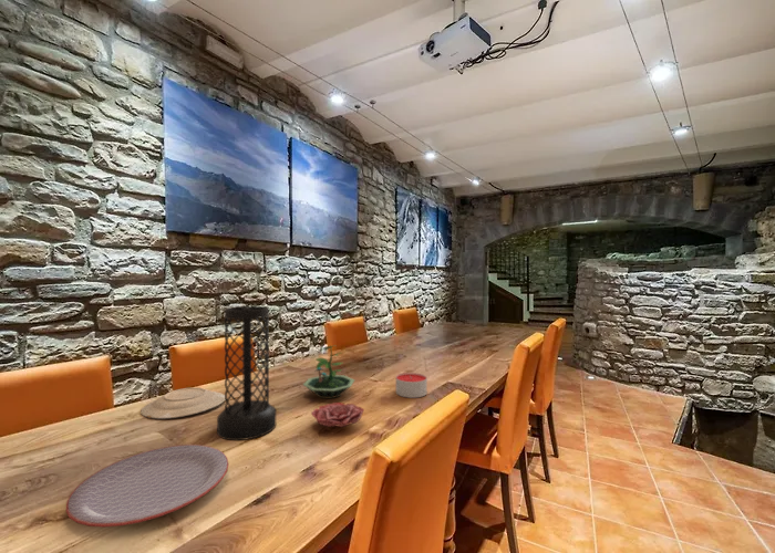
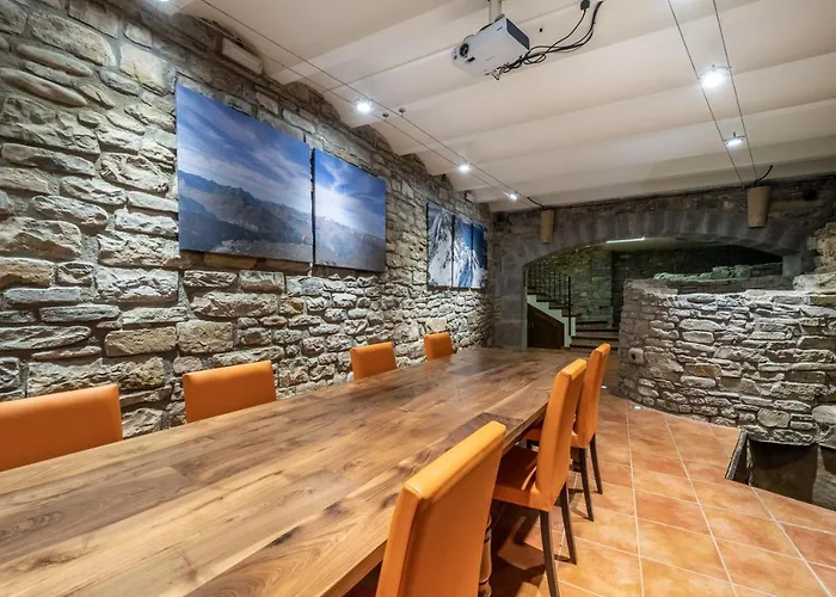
- vase (247, 367)
- plate (185, 398)
- terrarium (330, 356)
- flower (338, 416)
- candle (411, 384)
- plate (155, 482)
